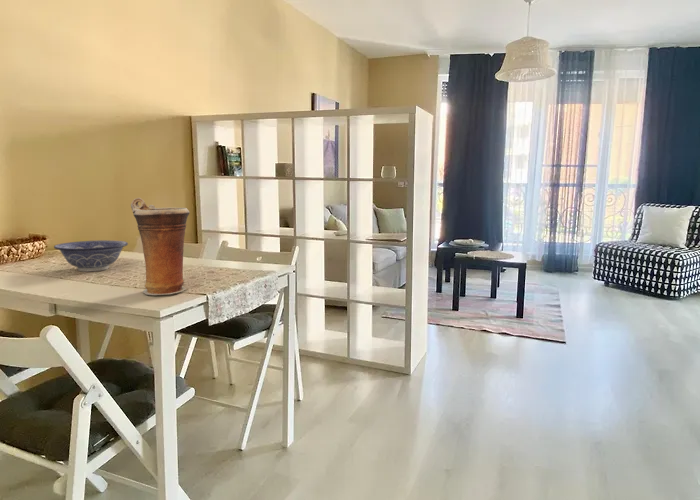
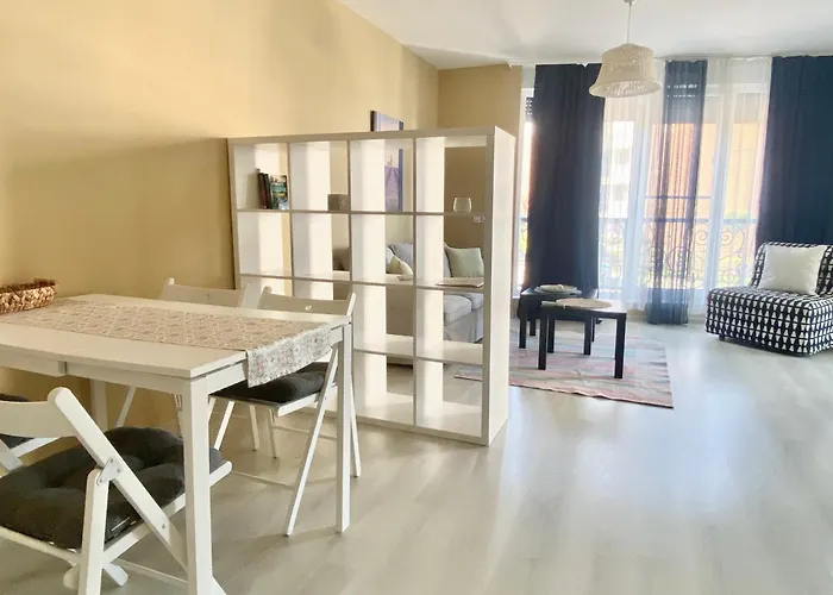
- vase (162, 244)
- decorative bowl (92, 256)
